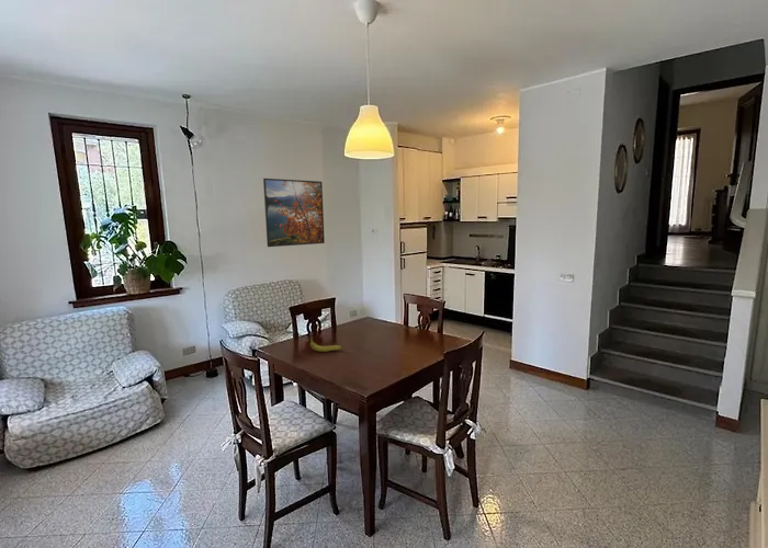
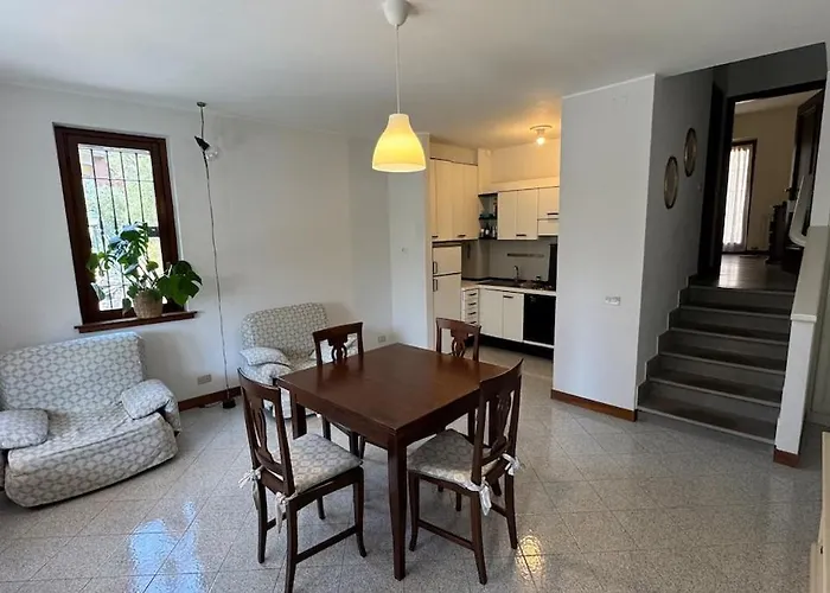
- banana (326, 346)
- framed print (295, 213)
